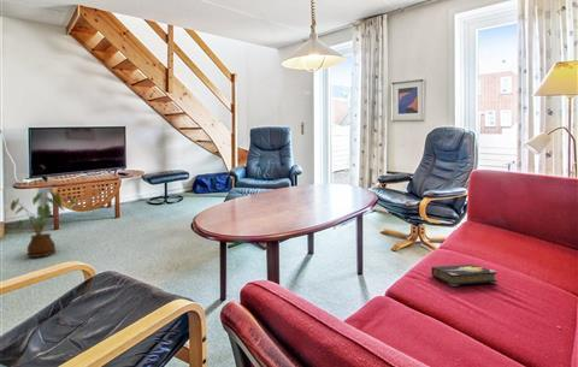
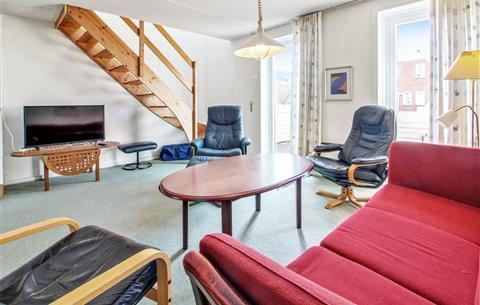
- house plant (43, 224)
- hardback book (462, 273)
